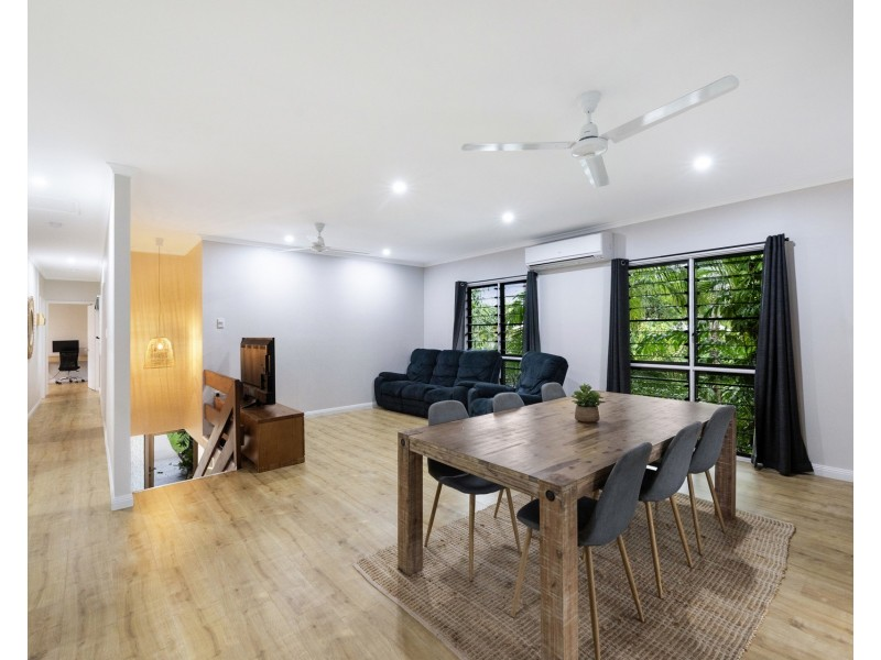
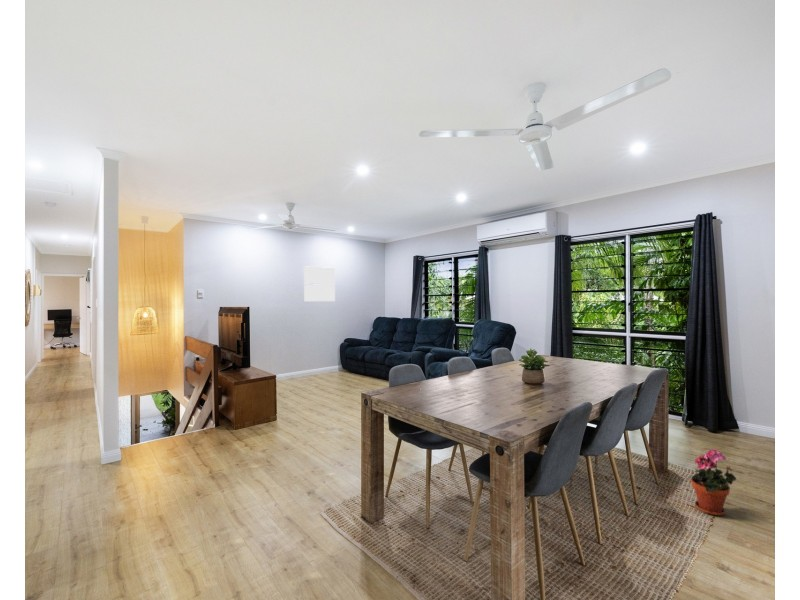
+ wall art (319, 283)
+ potted plant (711, 479)
